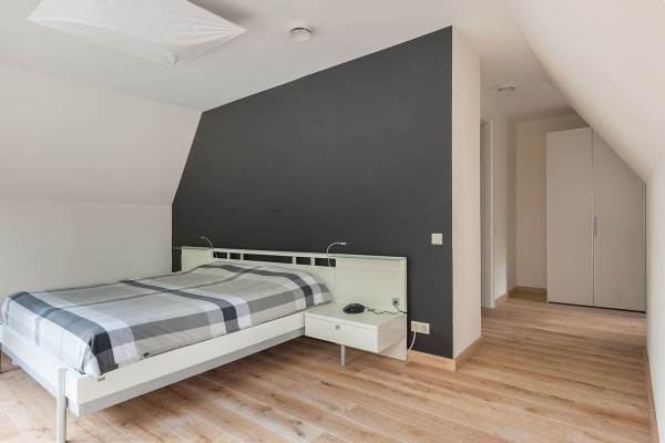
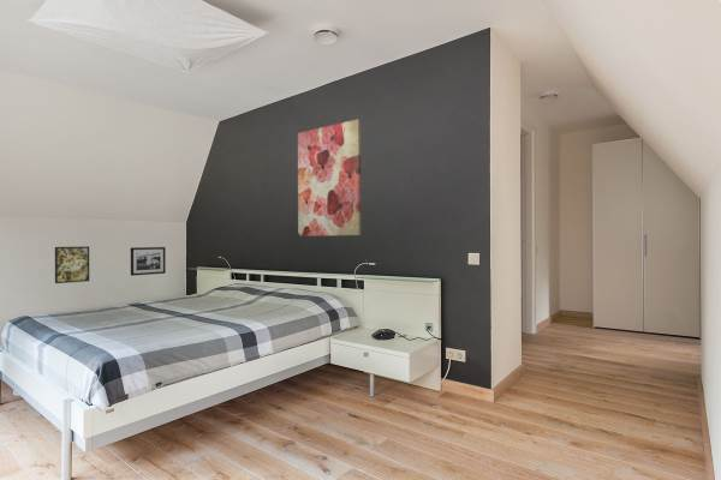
+ picture frame (148, 260)
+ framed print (72, 264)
+ wall art (327, 181)
